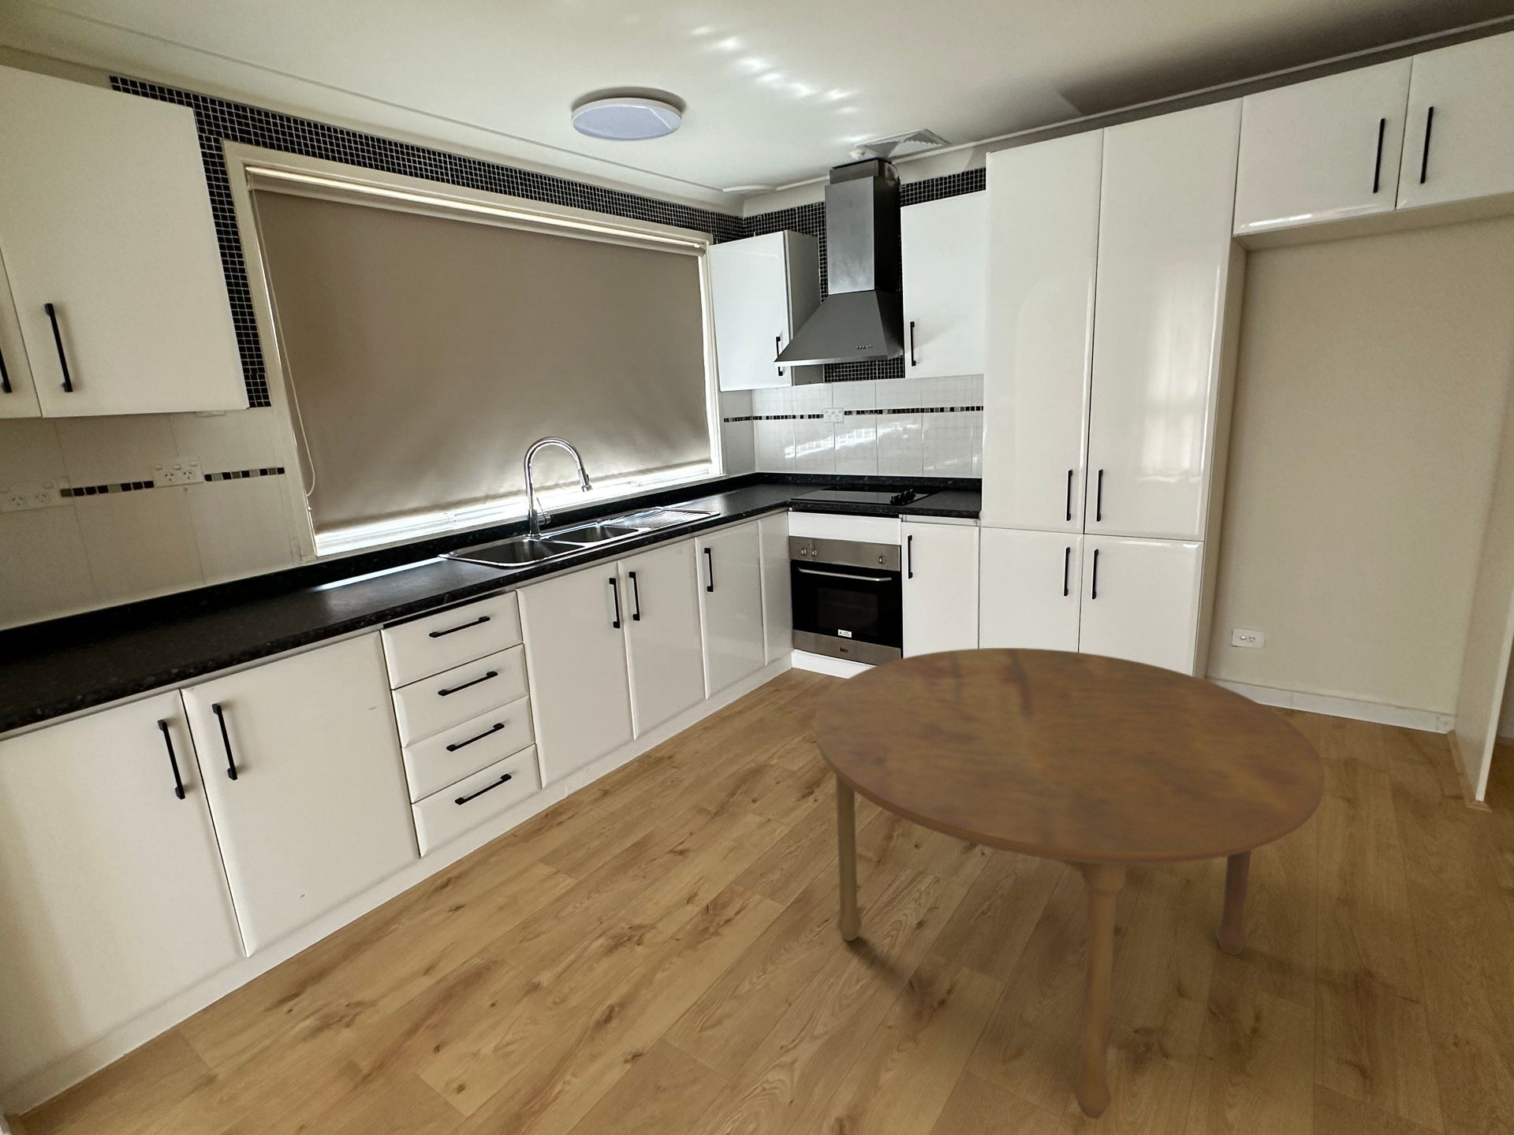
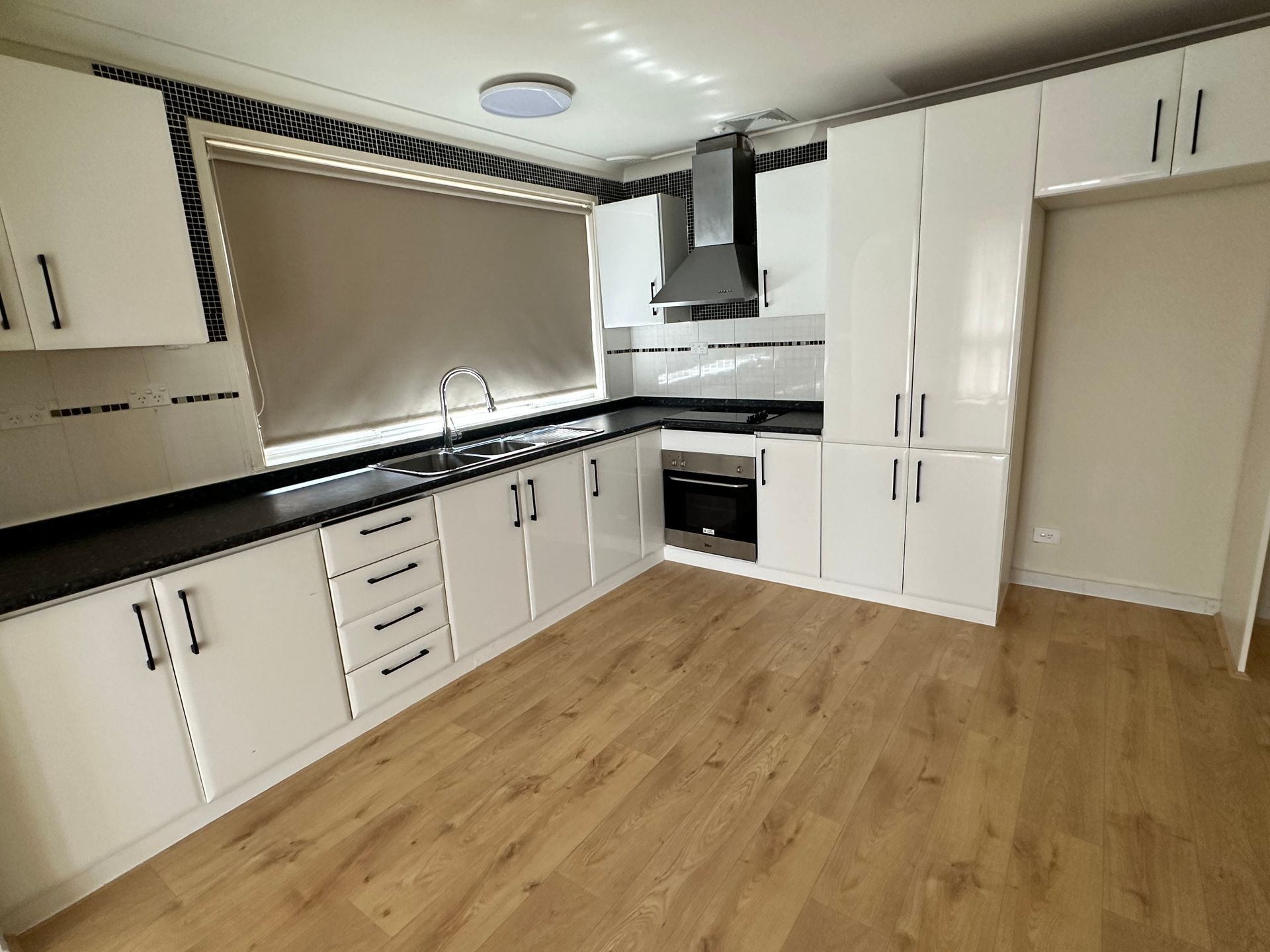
- dining table (1037, 835)
